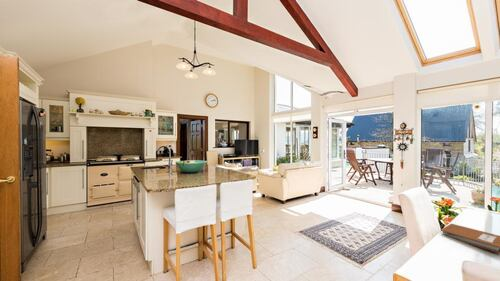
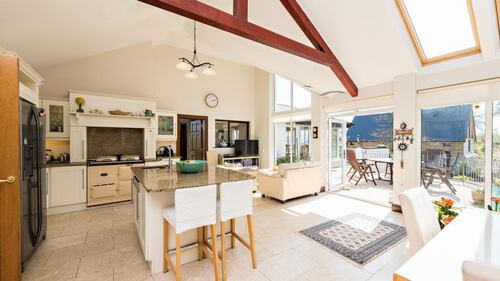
- notebook (474, 236)
